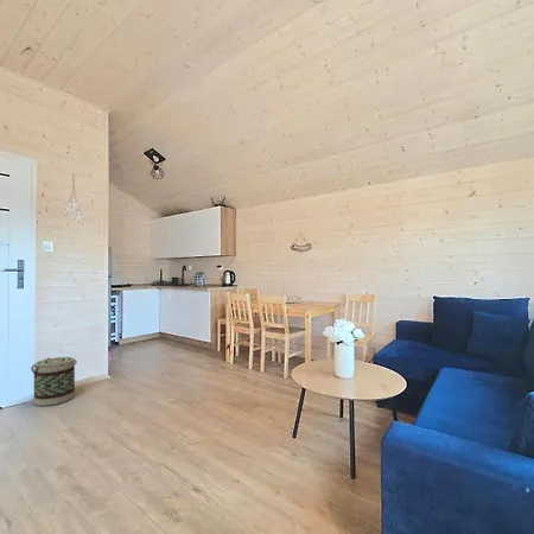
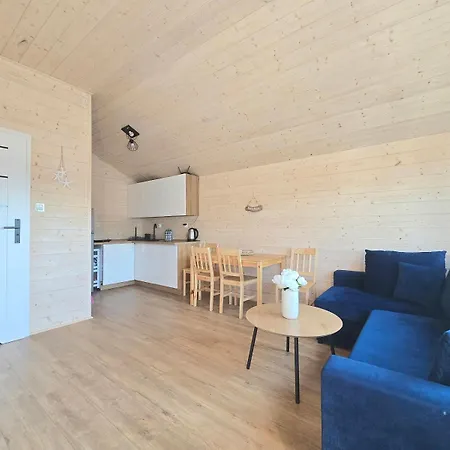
- basket (53, 379)
